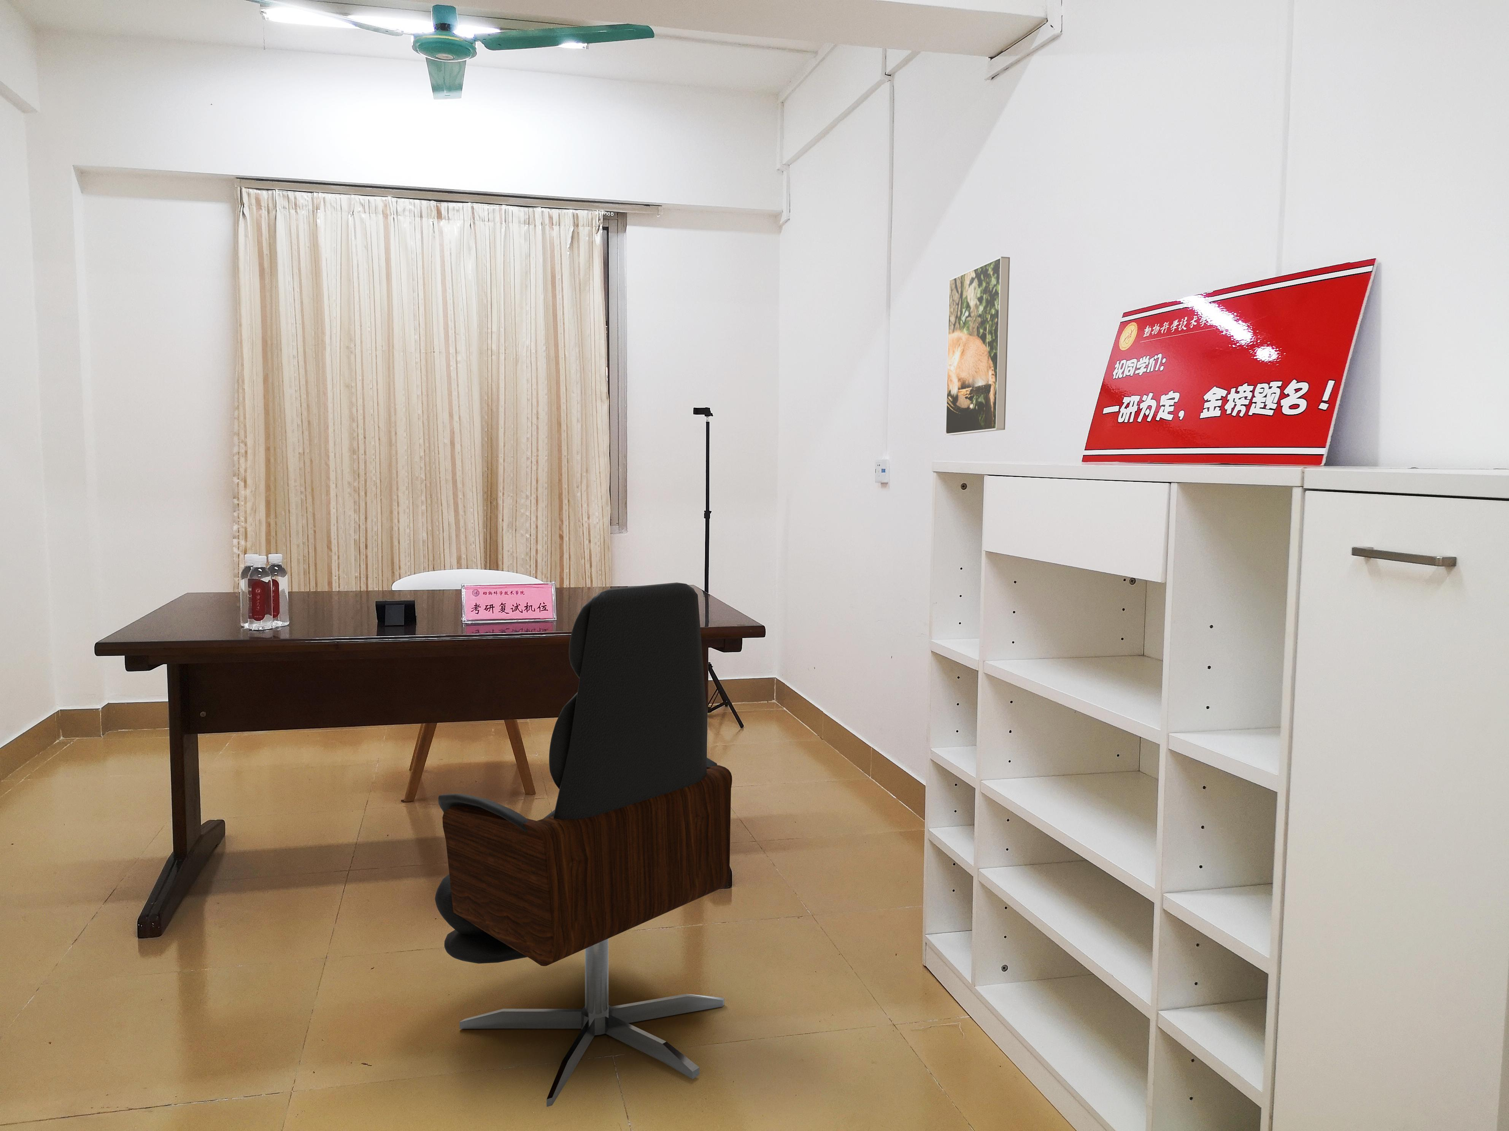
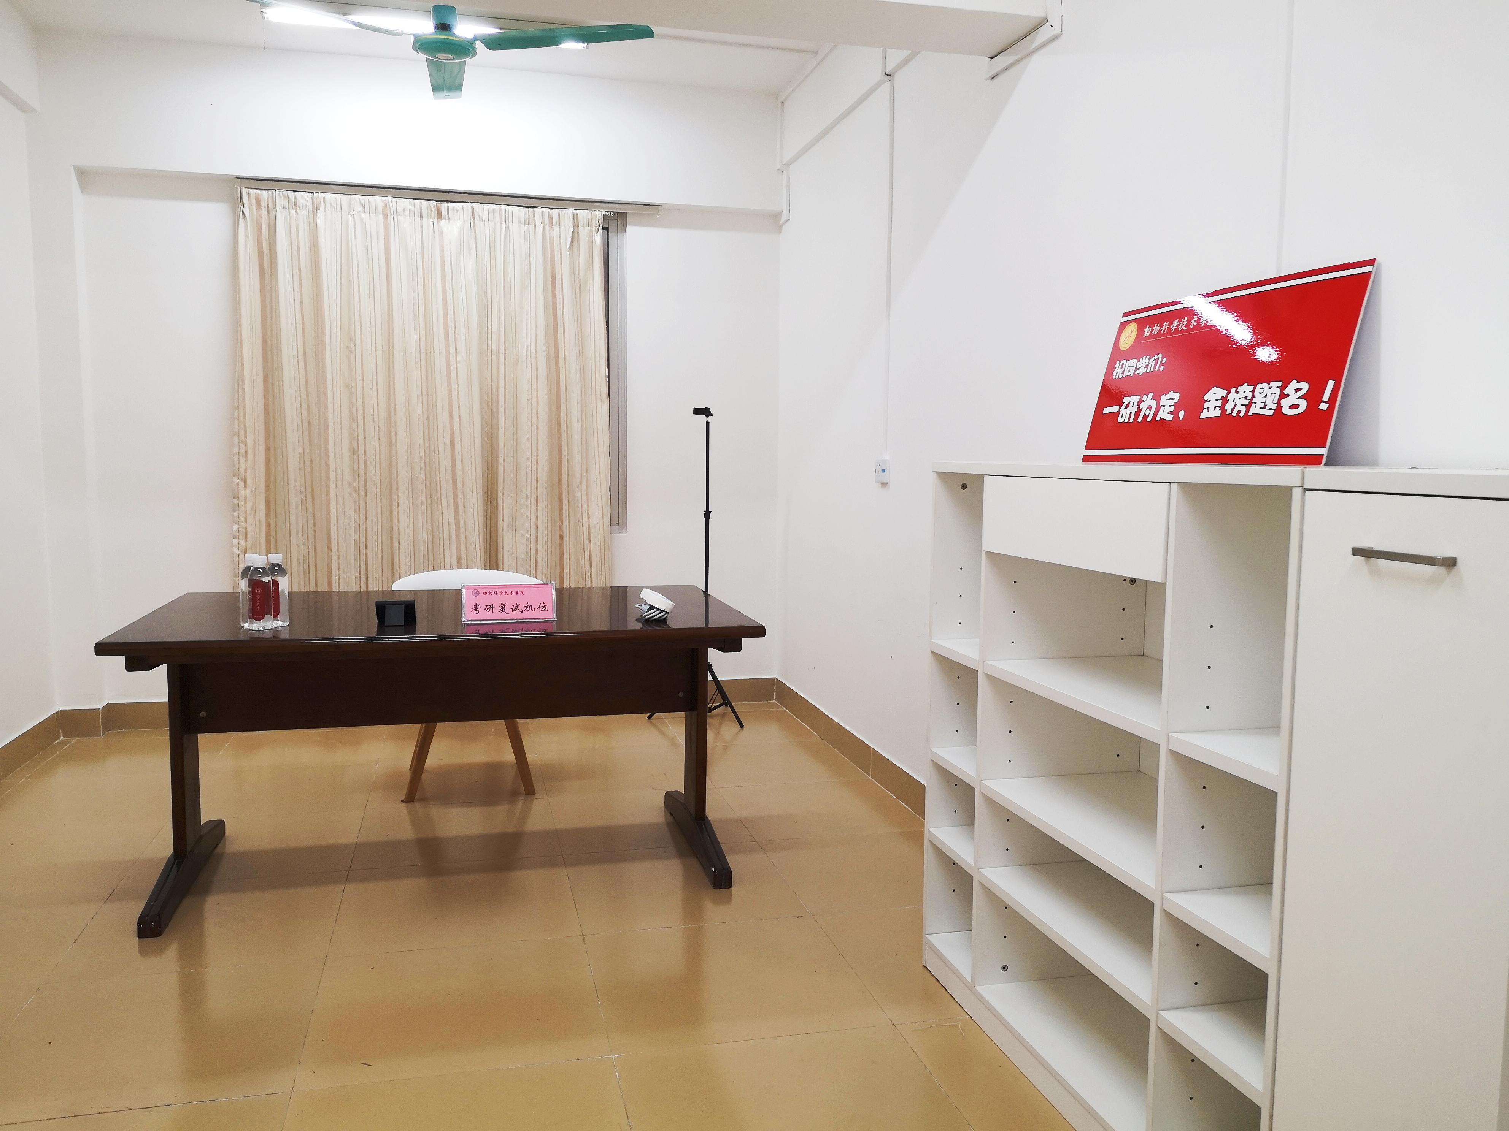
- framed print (976, 352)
- office chair (593, 807)
